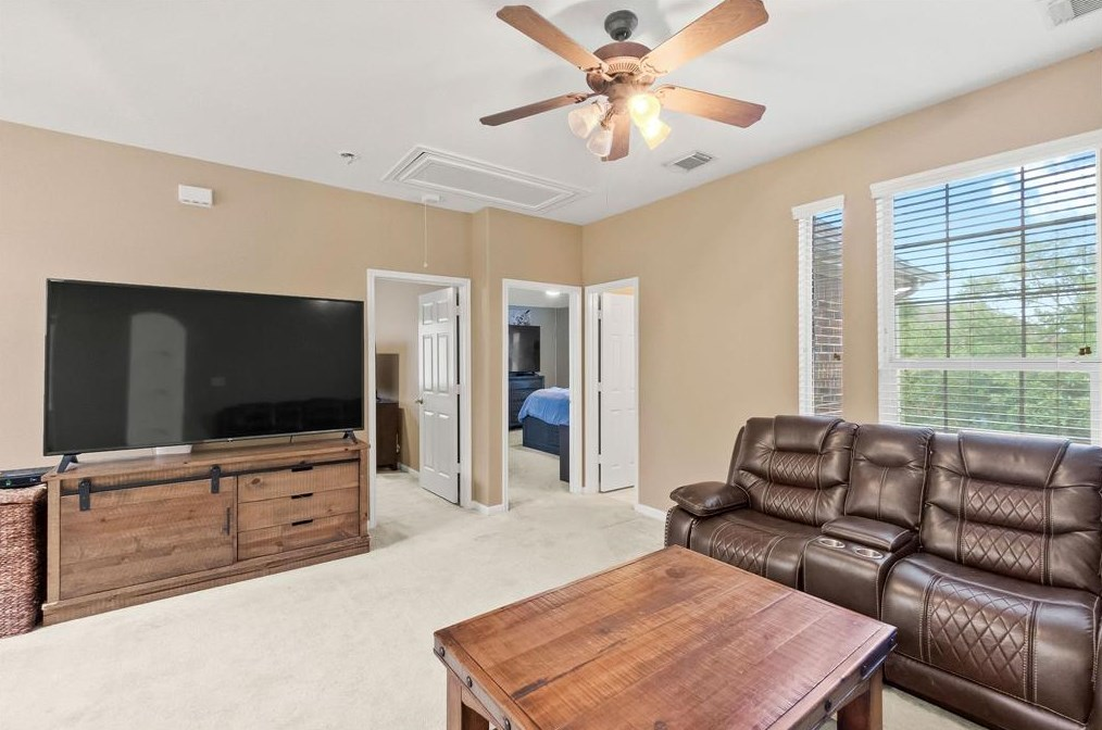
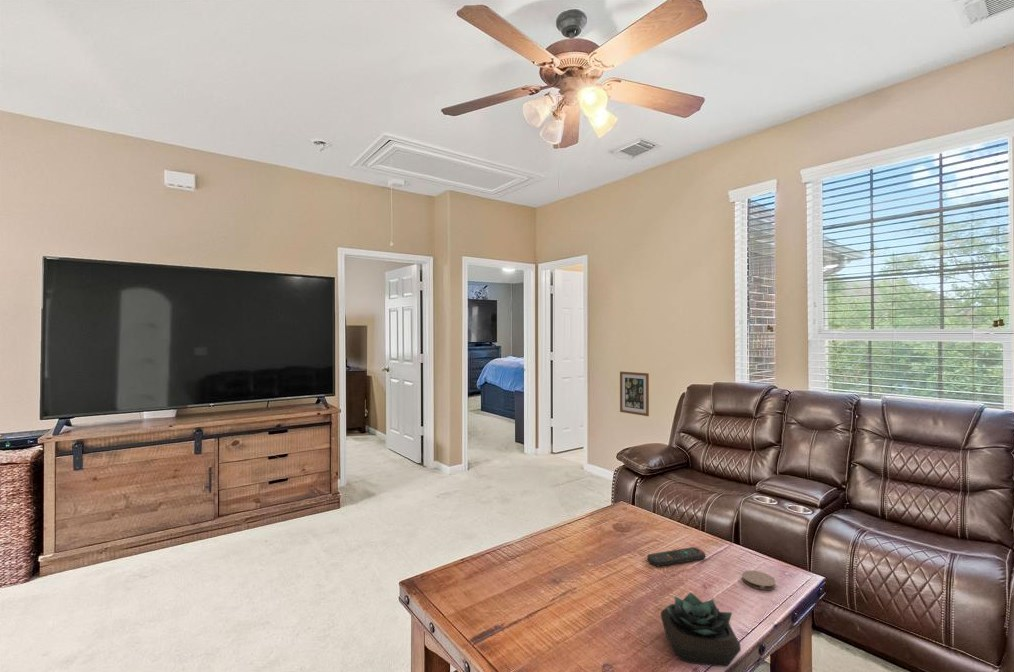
+ remote control (676, 556)
+ wall art (633, 393)
+ coaster (758, 579)
+ succulent plant (698, 626)
